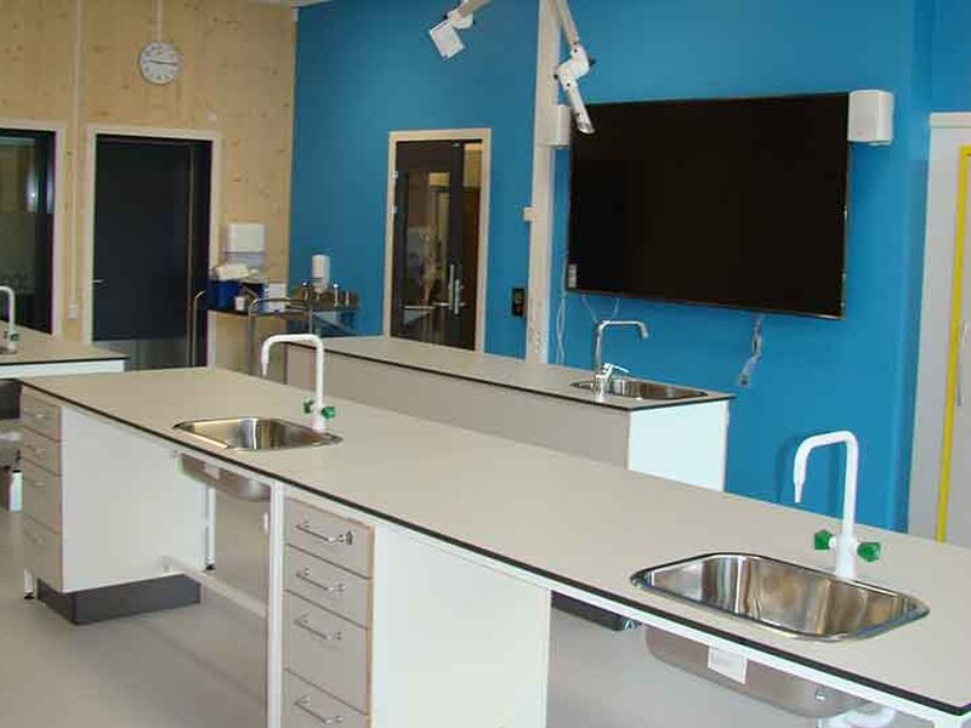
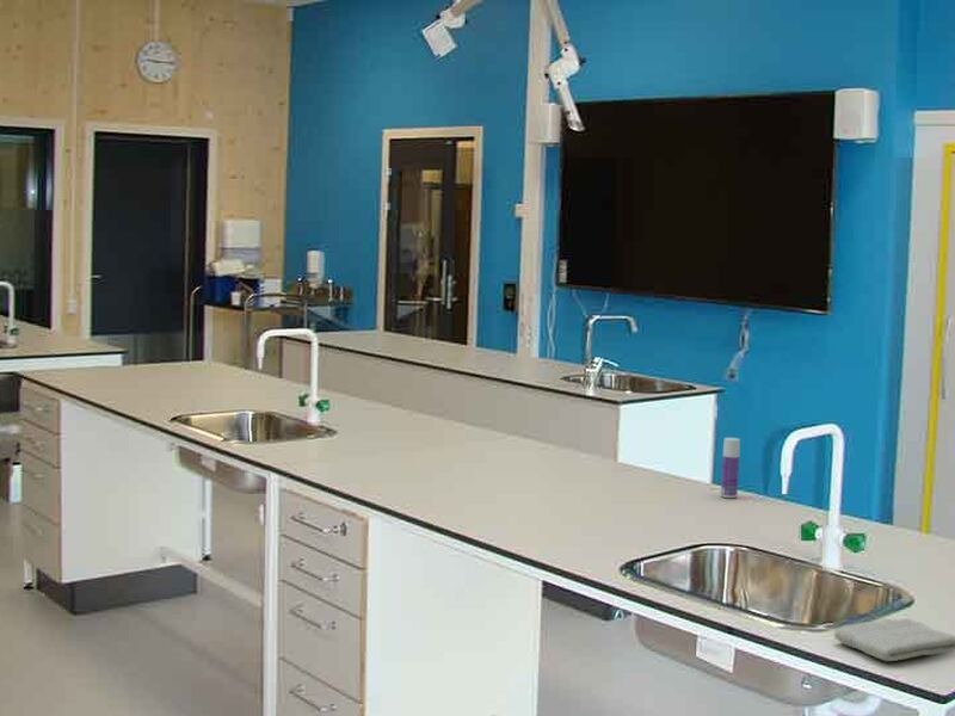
+ bottle (729, 467)
+ washcloth (898, 637)
